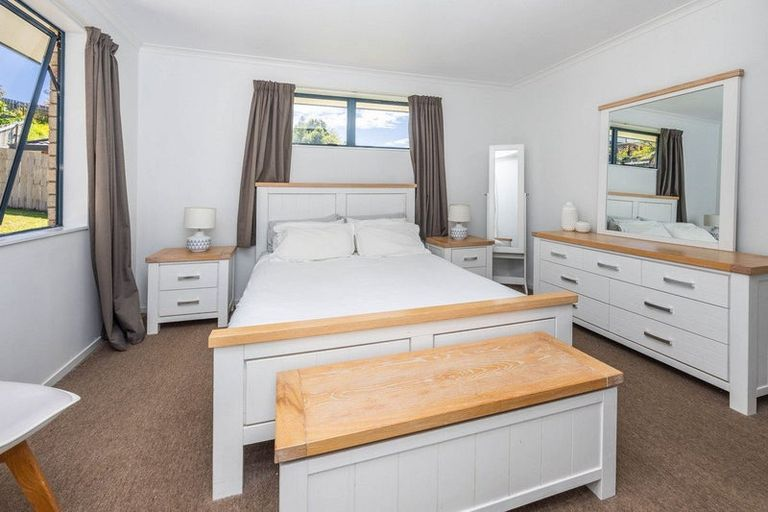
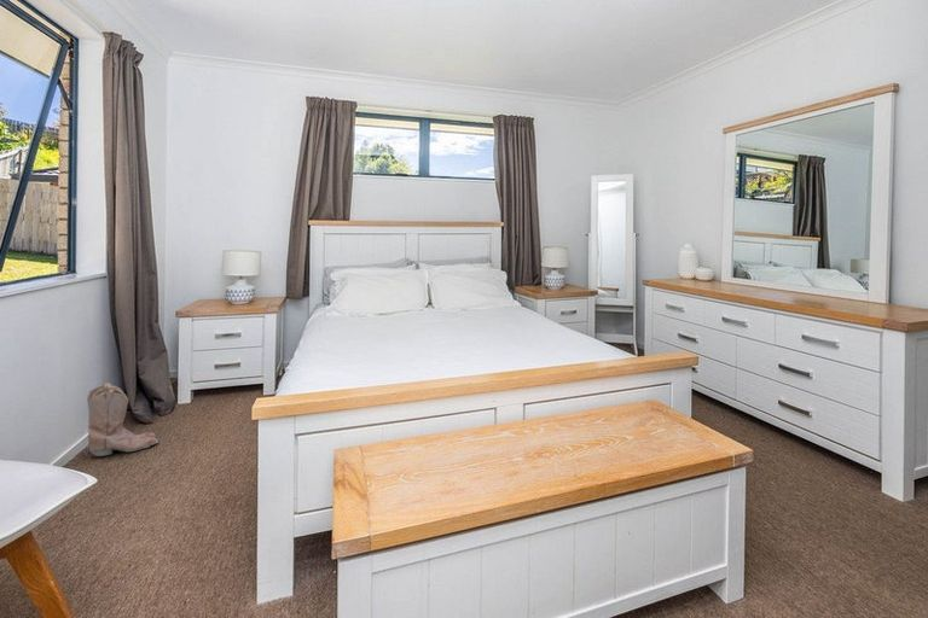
+ boots (122, 415)
